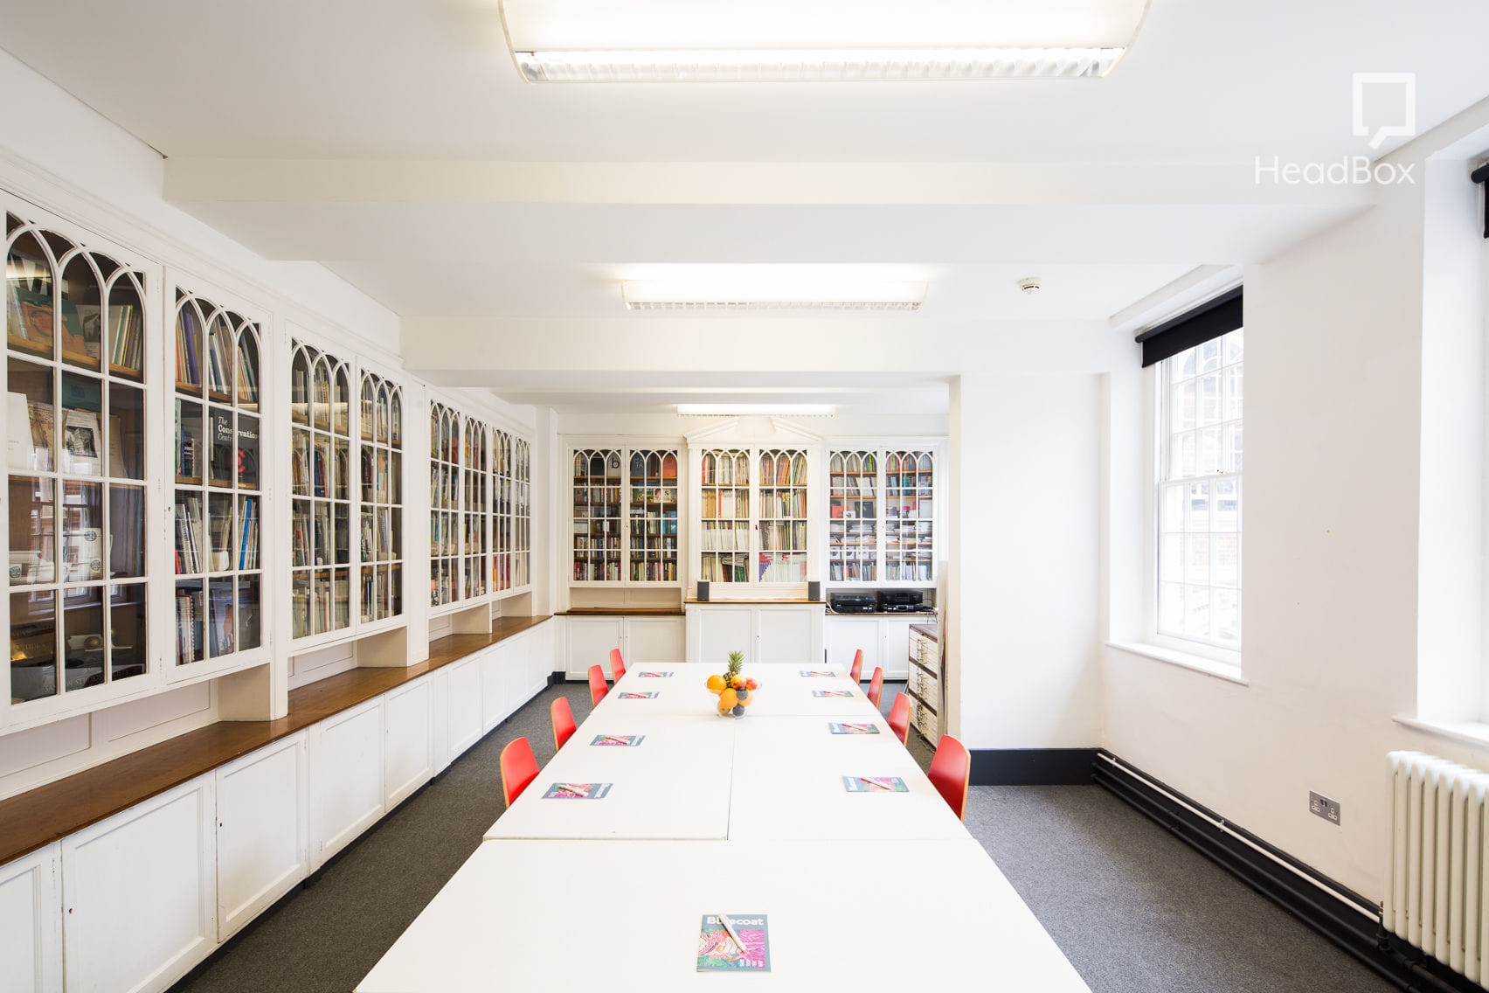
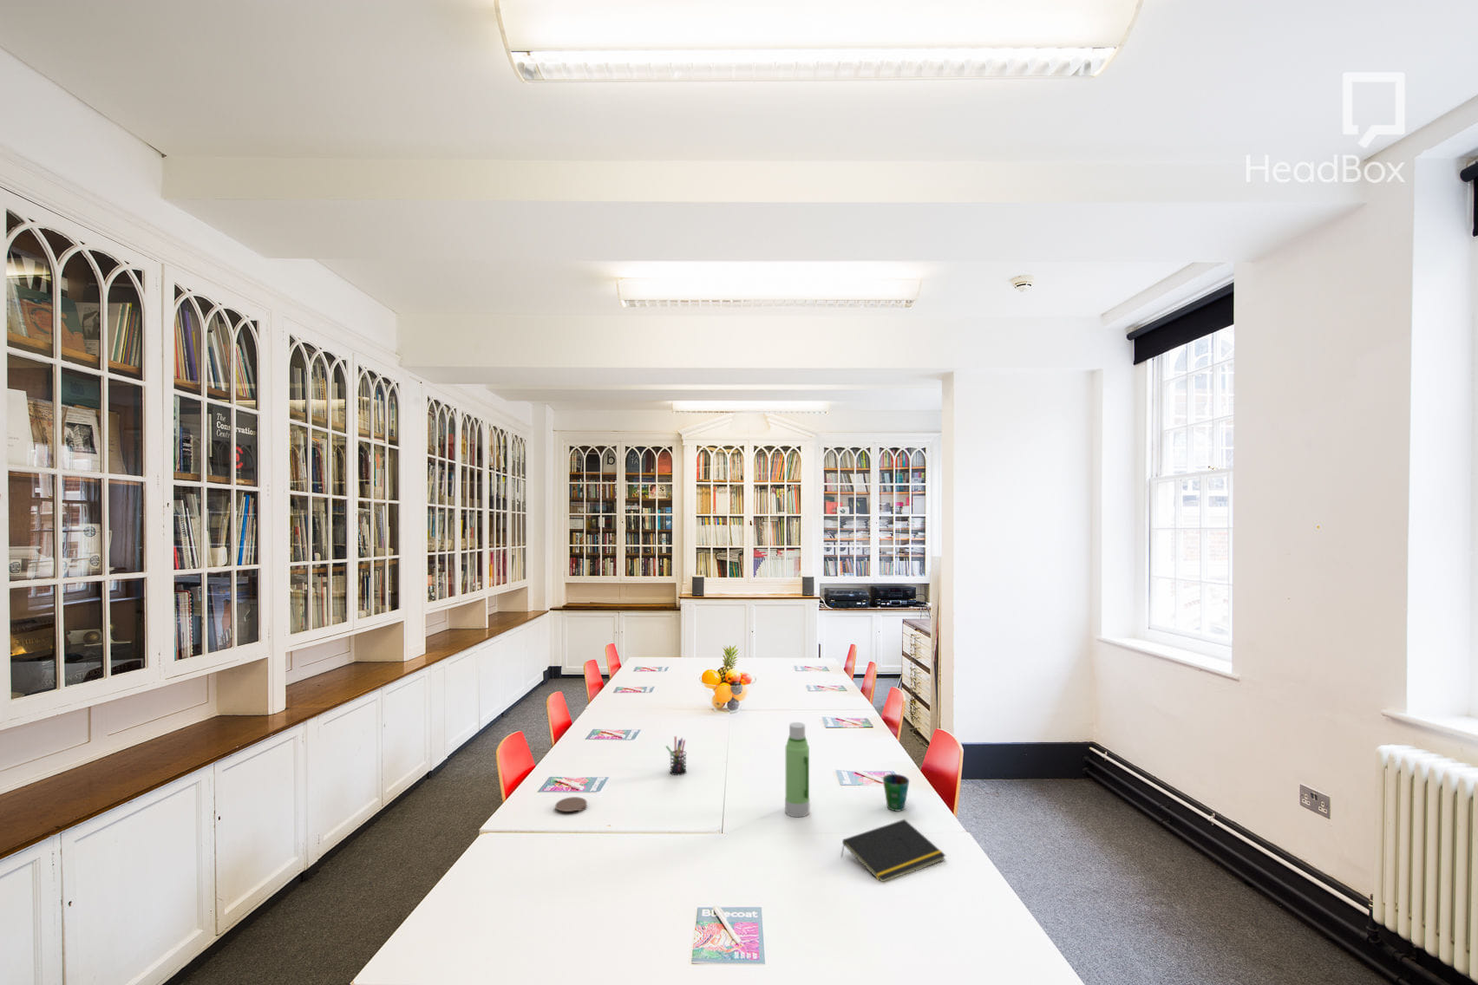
+ cup (895, 792)
+ coaster (571, 806)
+ water bottle (797, 768)
+ pen holder (675, 755)
+ notepad (893, 849)
